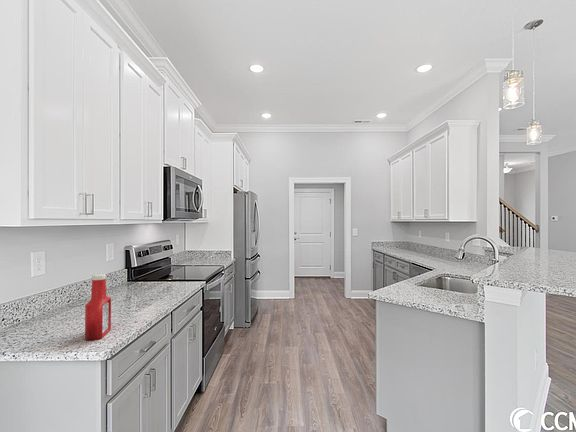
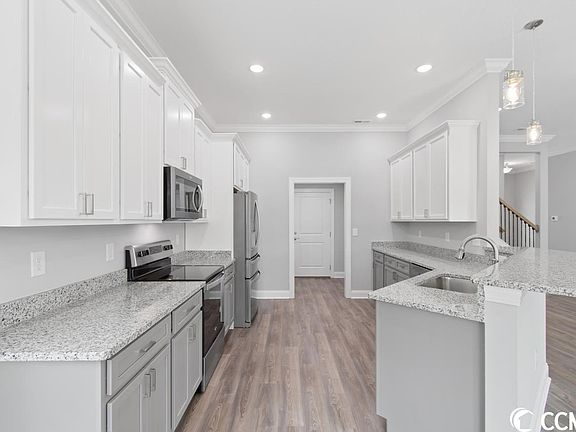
- soap bottle (98, 304)
